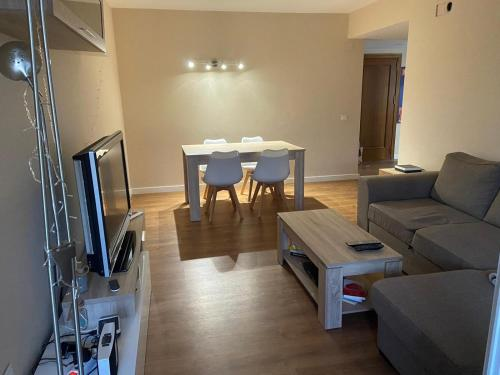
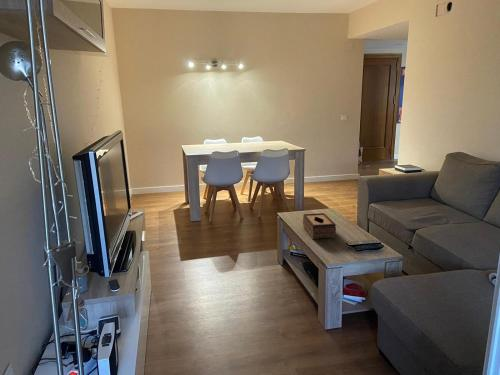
+ tissue box (318, 225)
